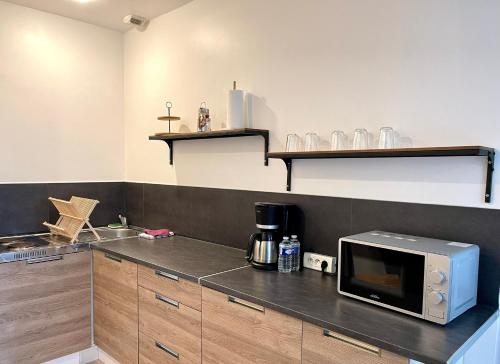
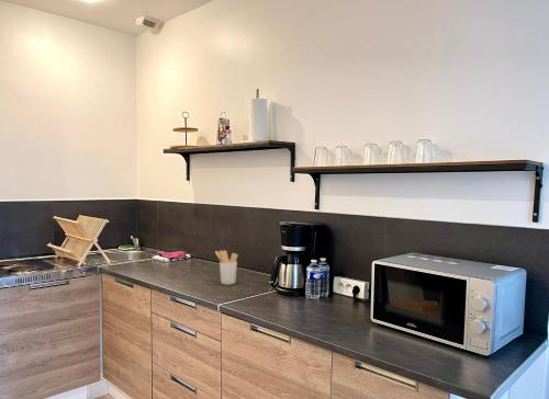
+ utensil holder (225, 265)
